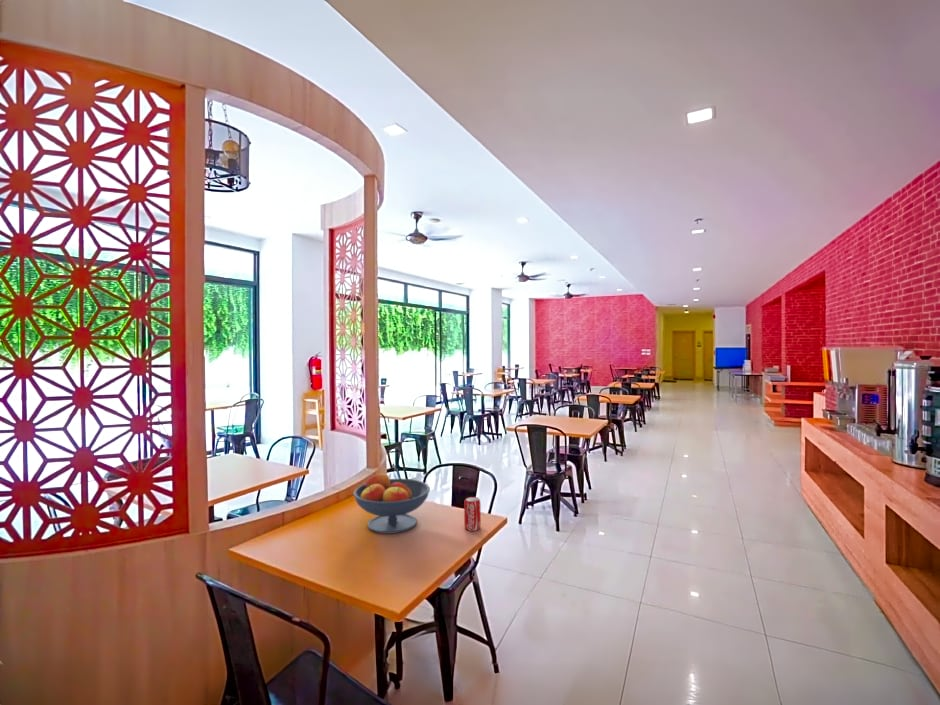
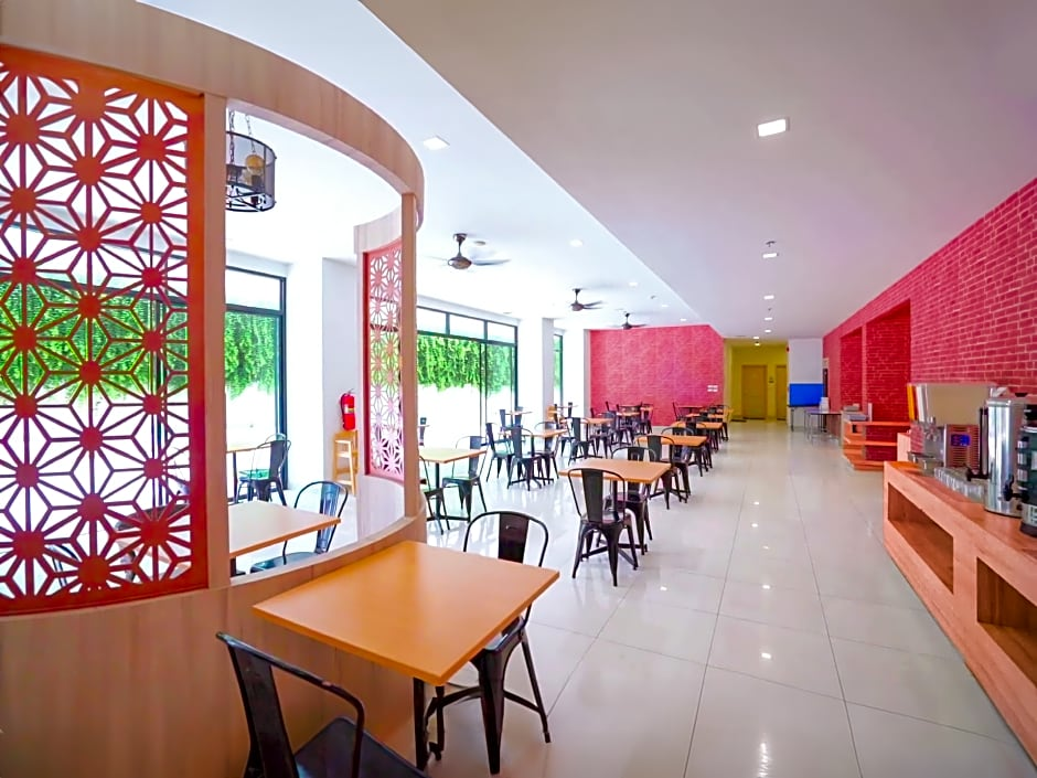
- beverage can (472, 513)
- fruit bowl (392, 500)
